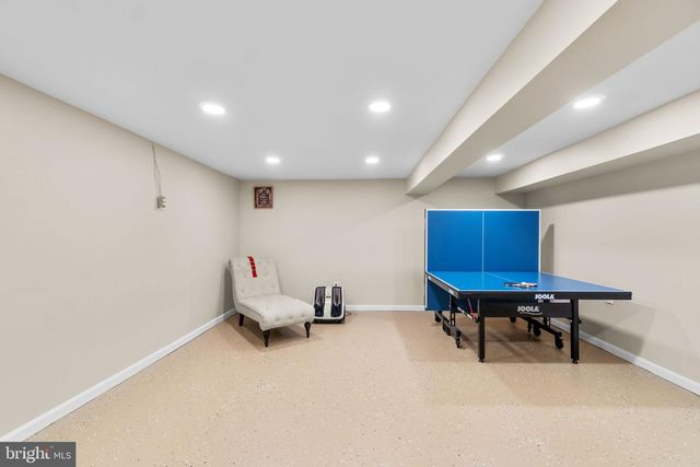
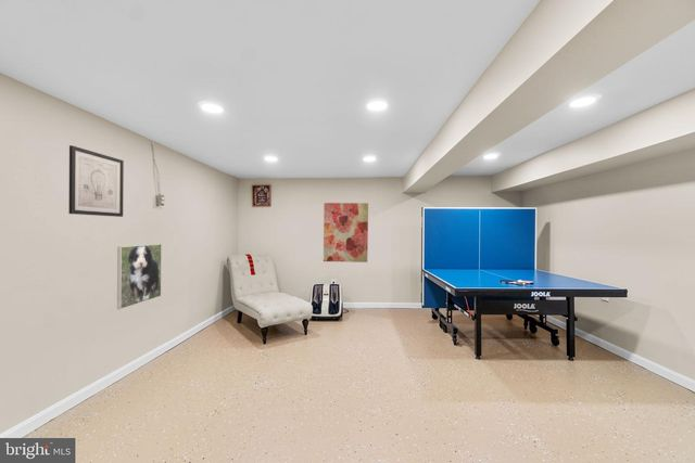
+ wall art (99, 184)
+ wall art (345, 232)
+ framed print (141, 273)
